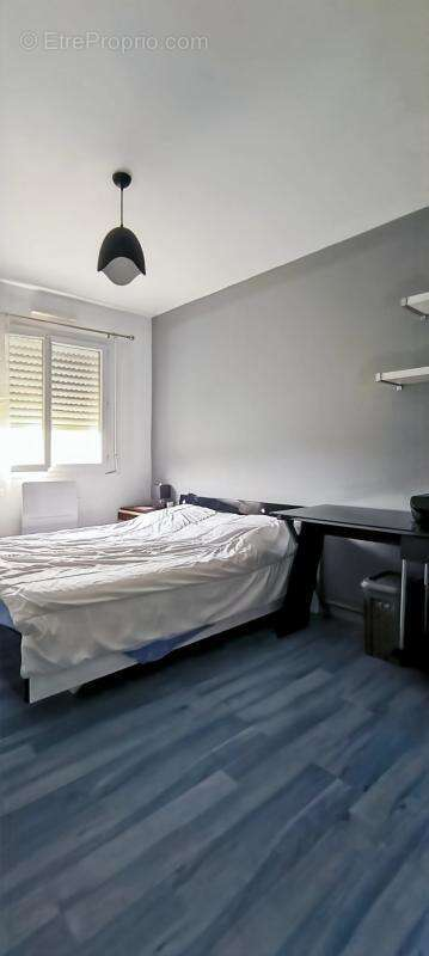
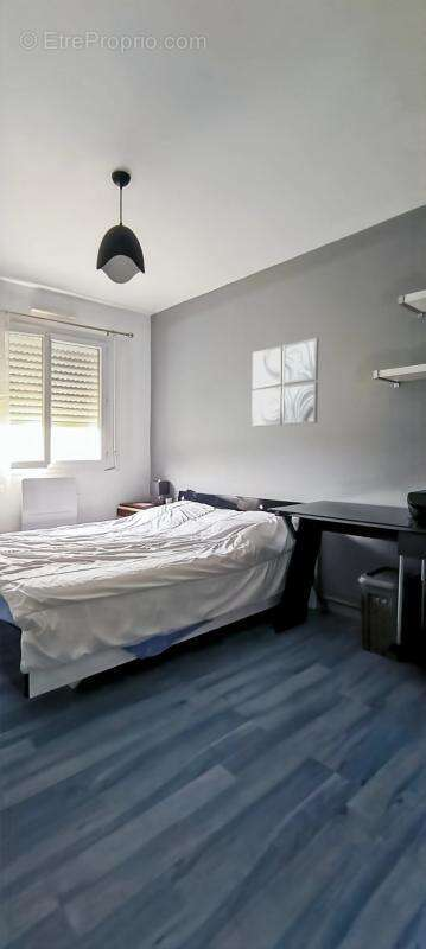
+ wall art (281, 384)
